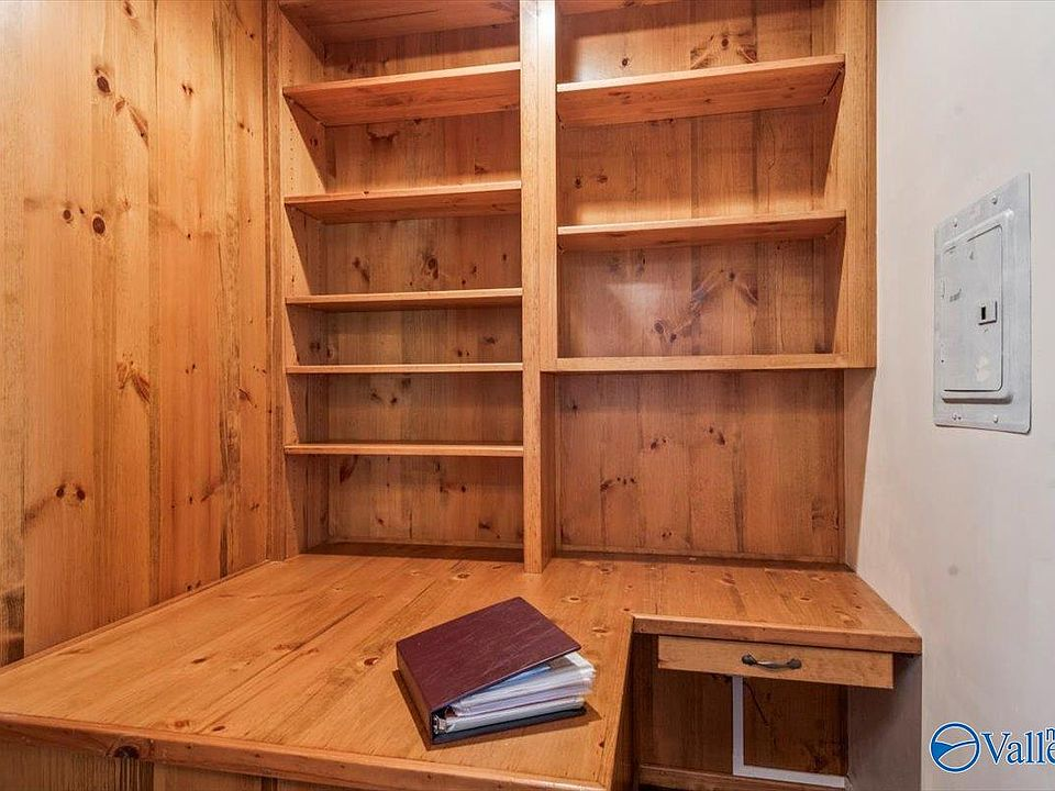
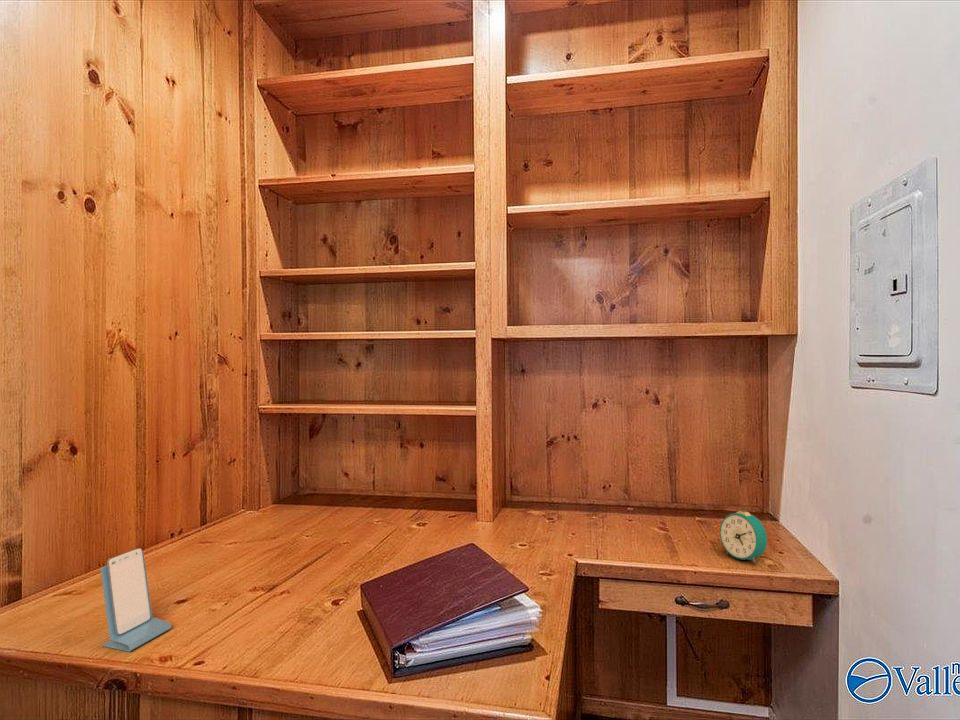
+ alarm clock (745, 534)
+ smartphone (136, 595)
